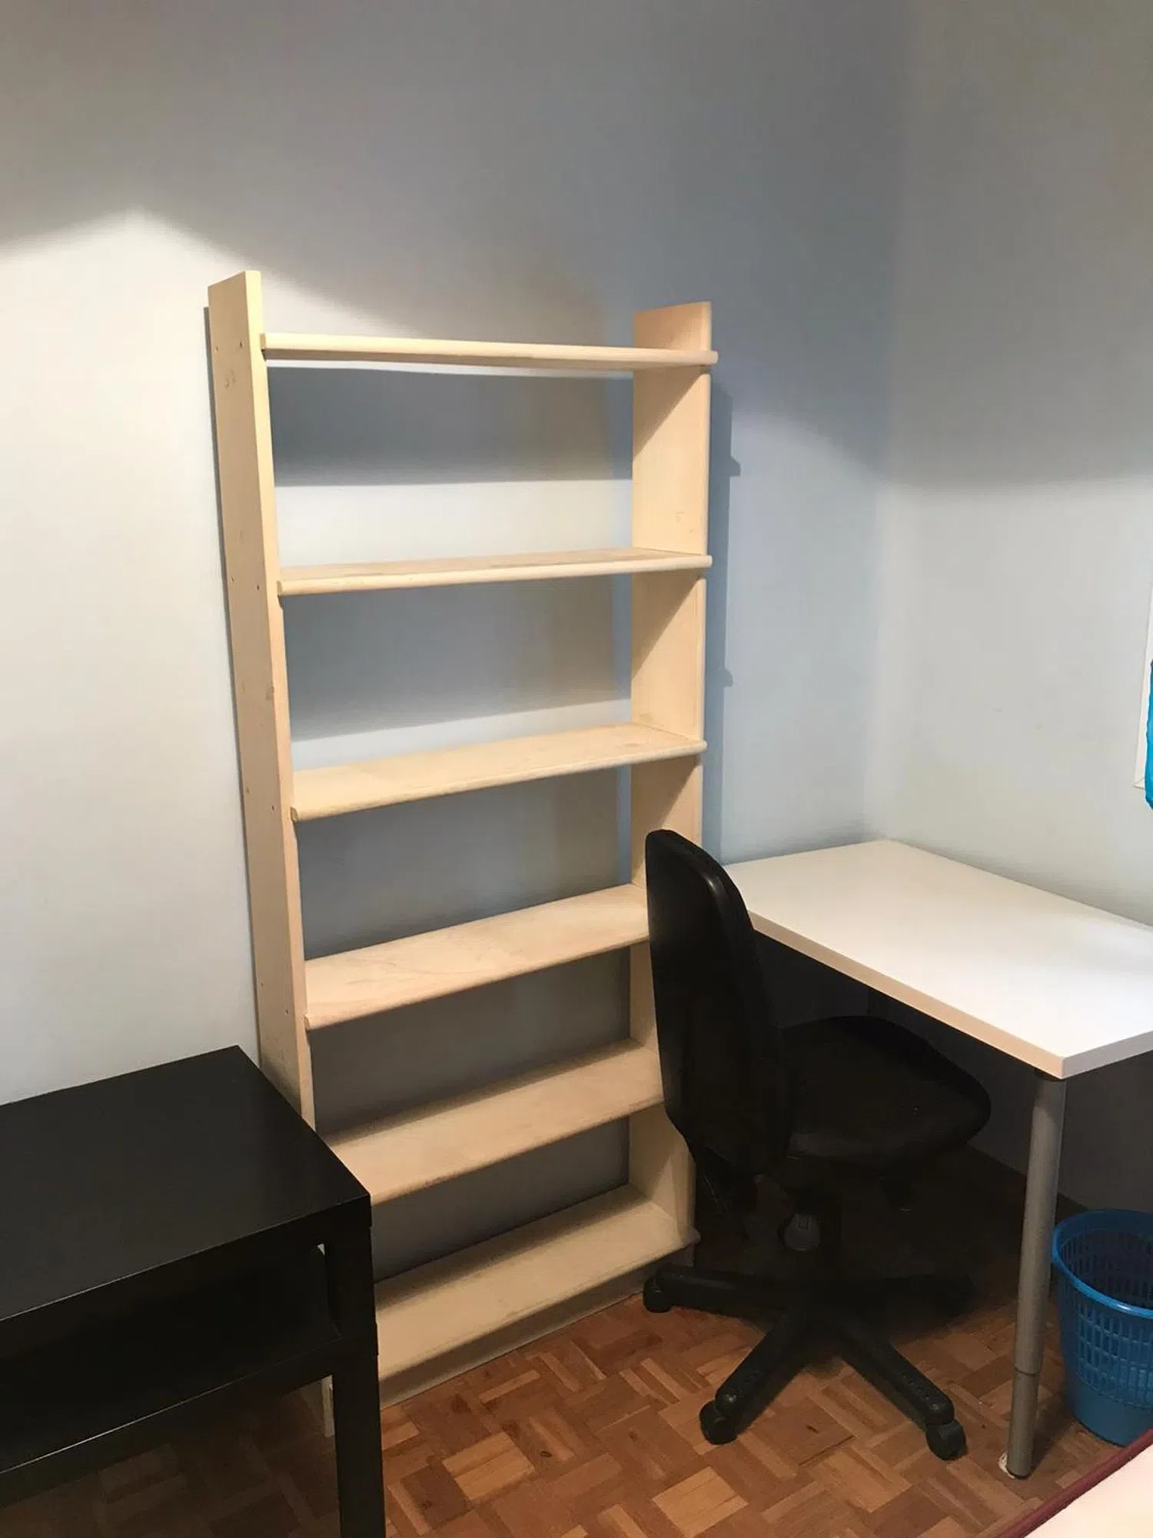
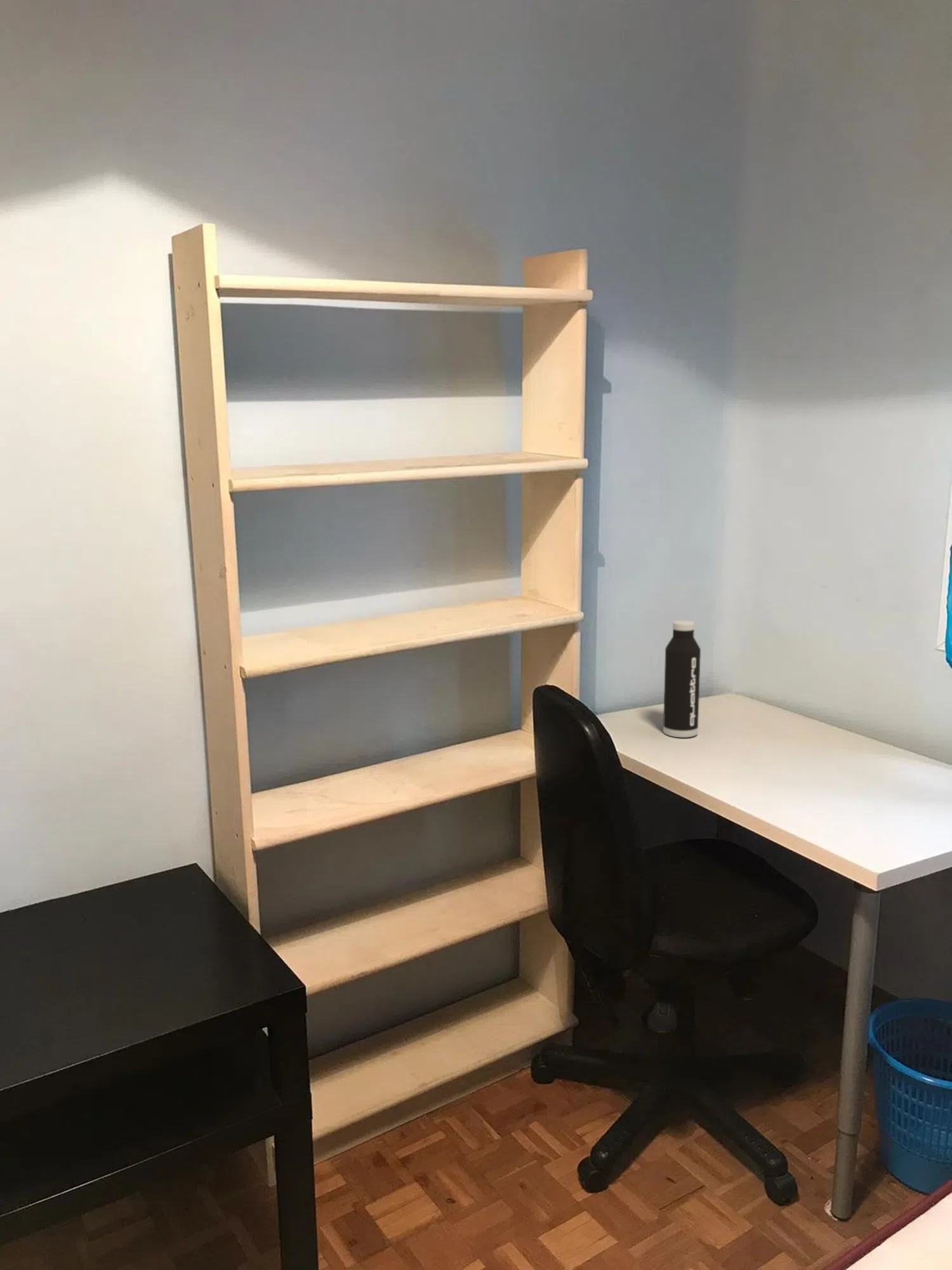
+ water bottle (682, 678)
